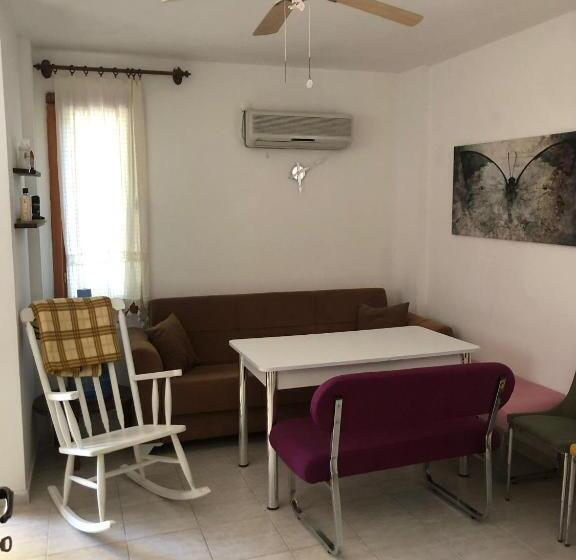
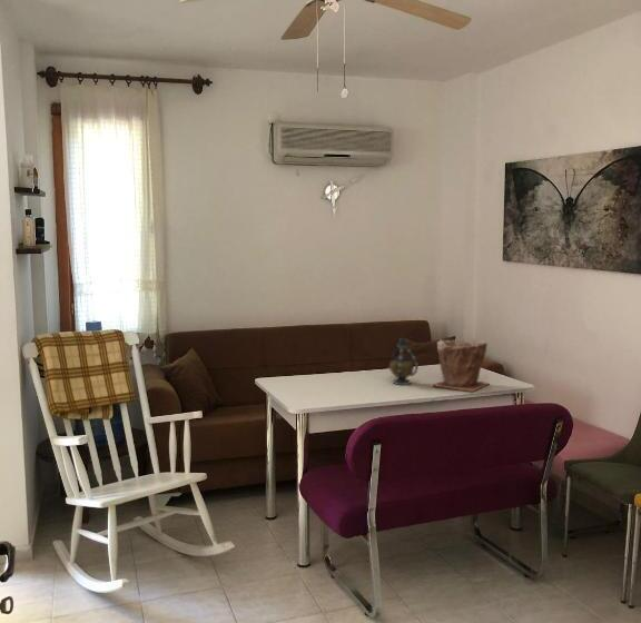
+ plant pot (462, 363)
+ teapot (398, 358)
